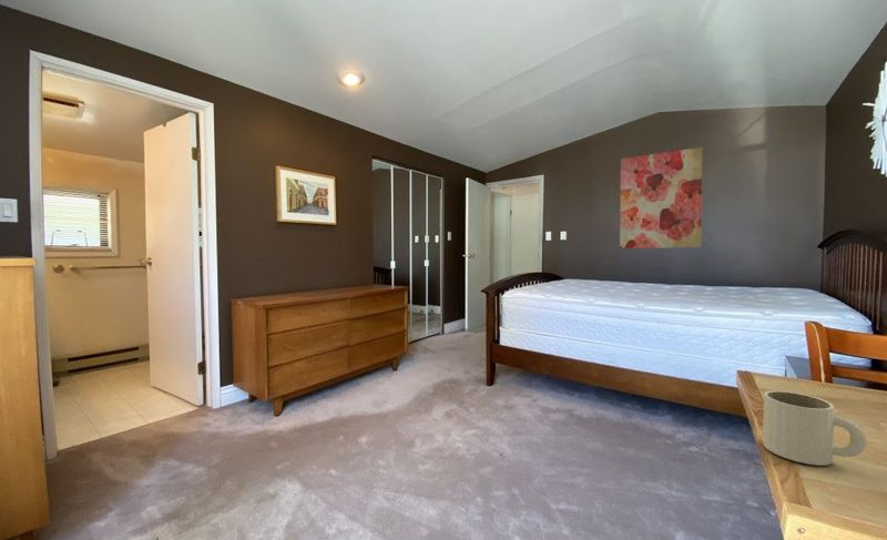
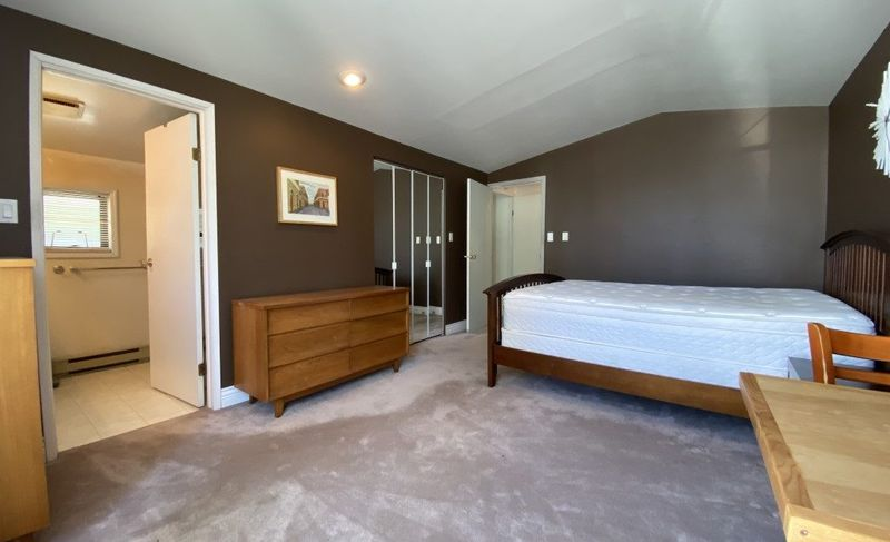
- mug (812, 428)
- wall art (659, 201)
